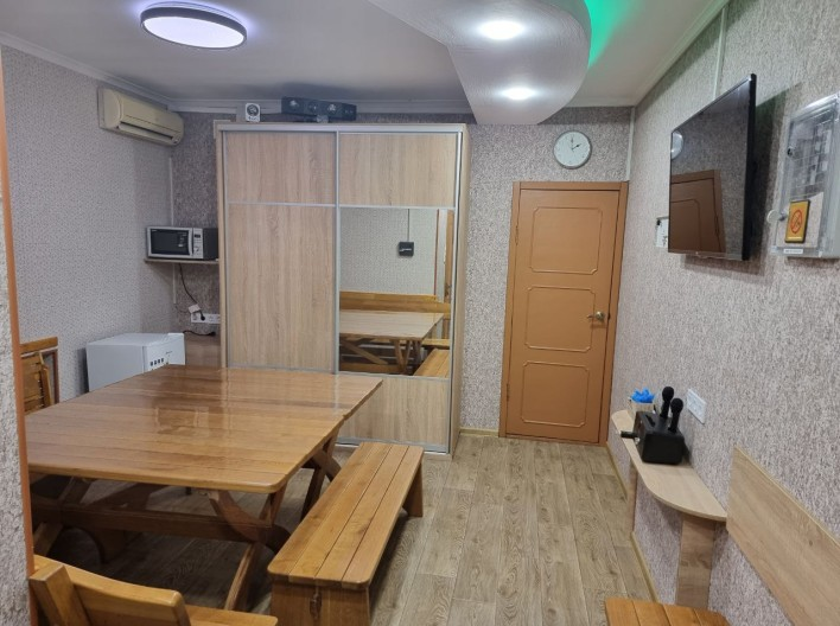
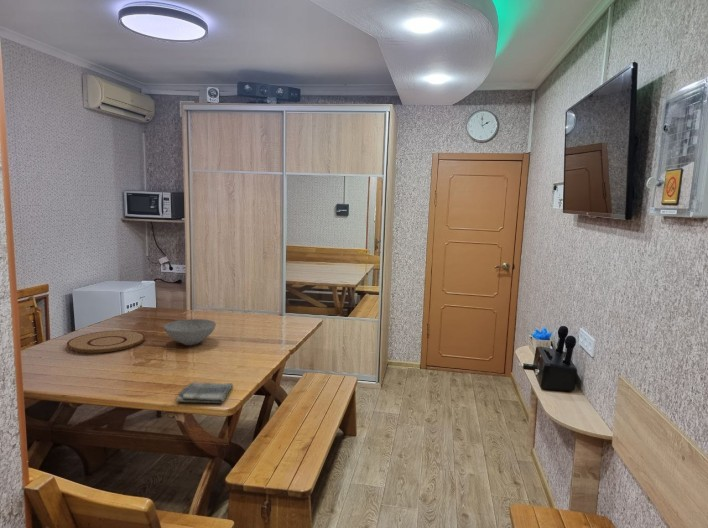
+ bowl (190, 334)
+ plate (107, 341)
+ dish towel (205, 390)
